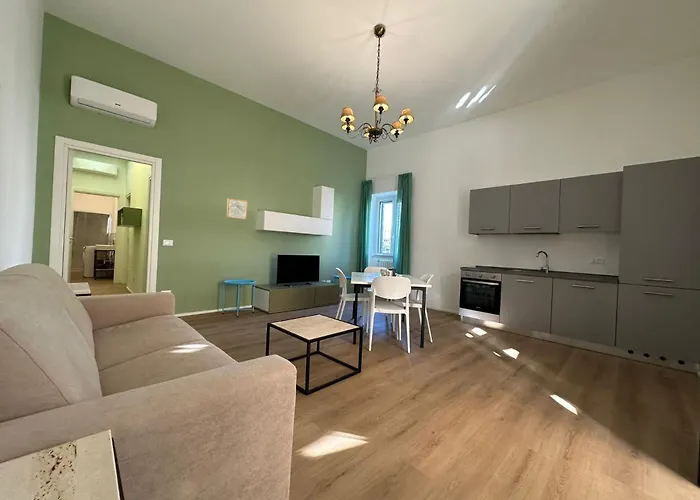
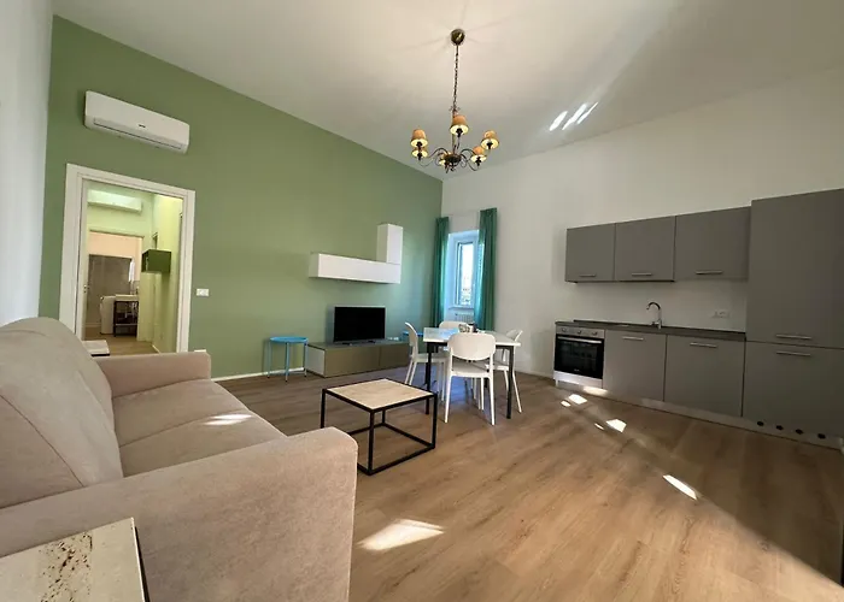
- wall art (237, 209)
